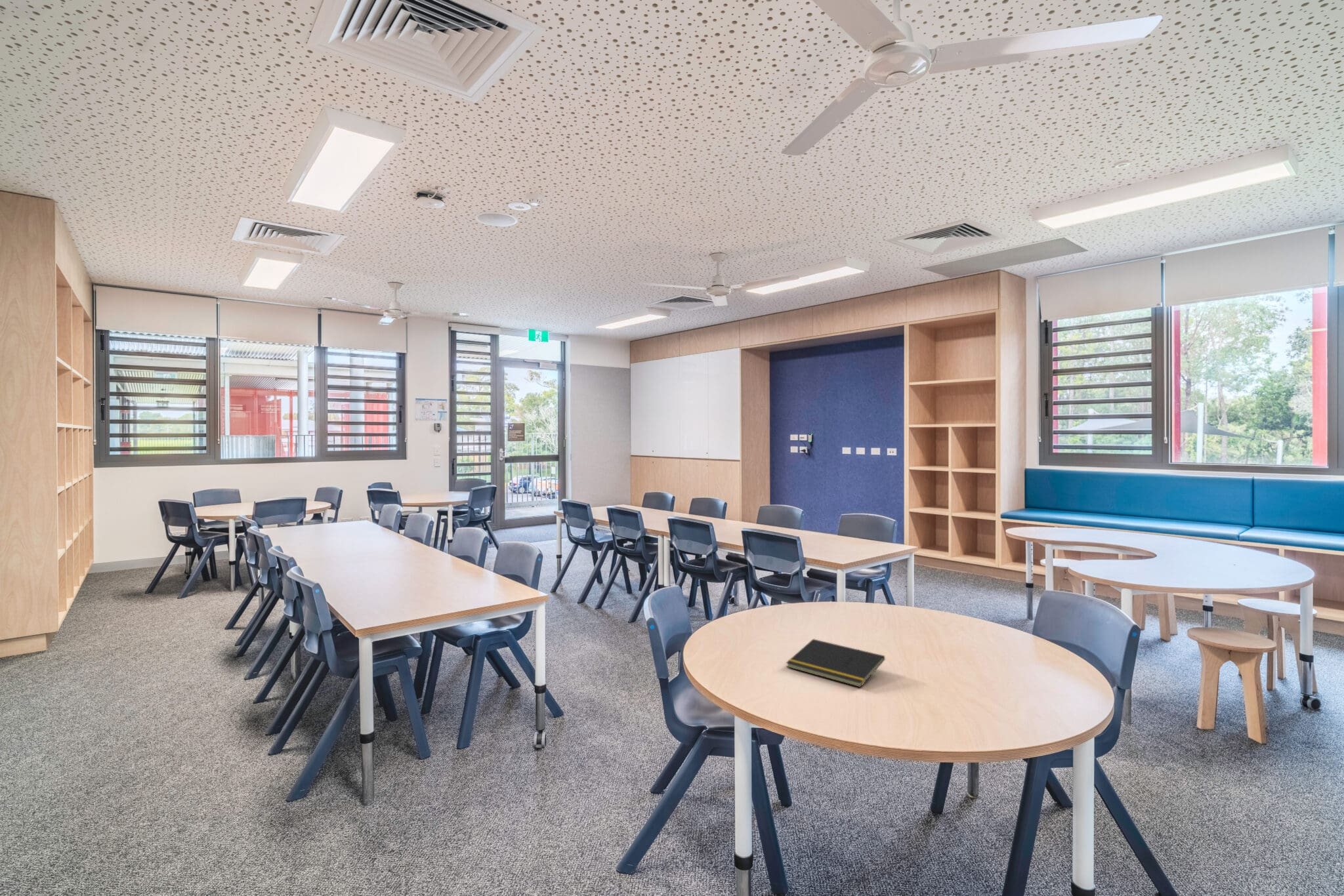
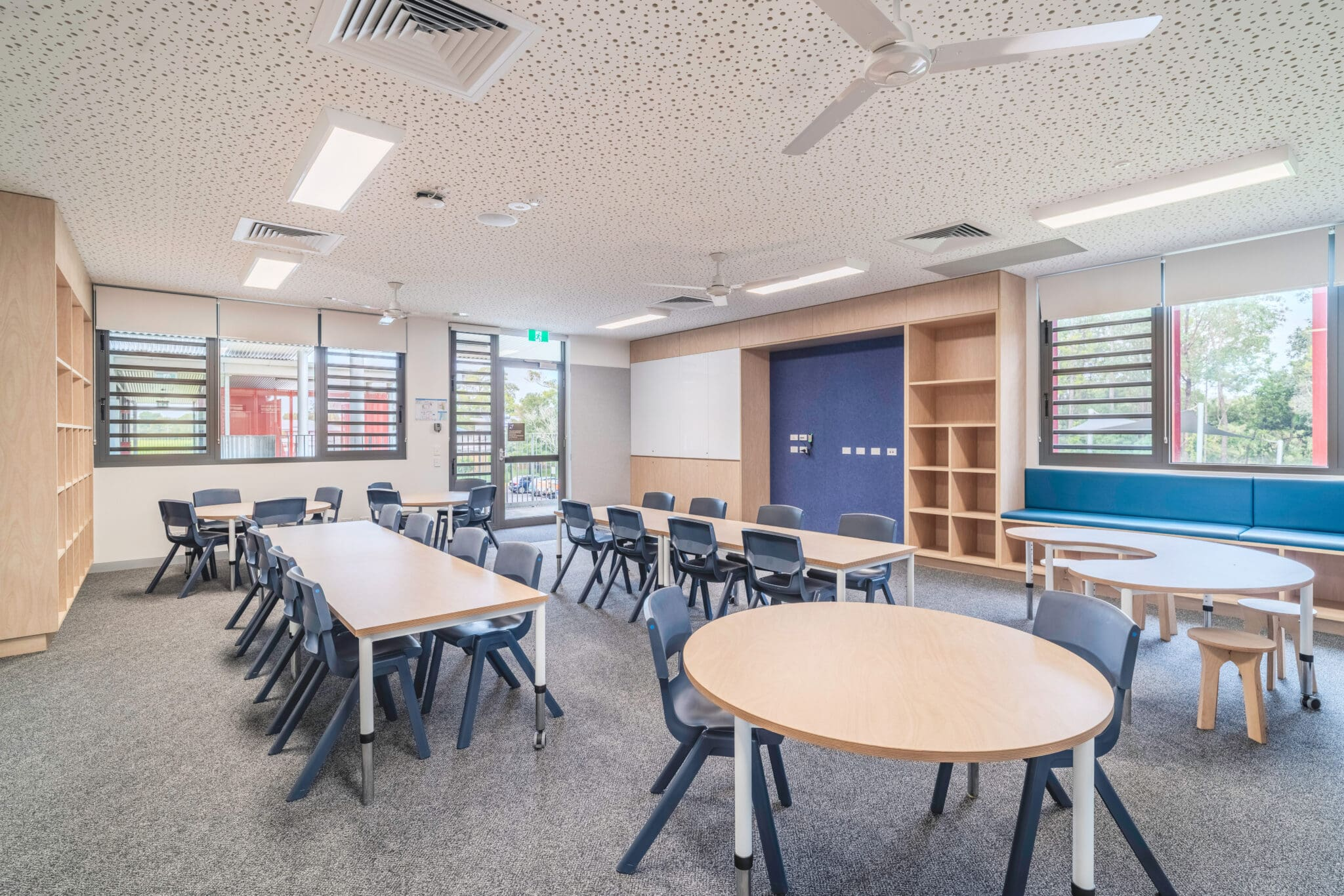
- notepad (835, 661)
